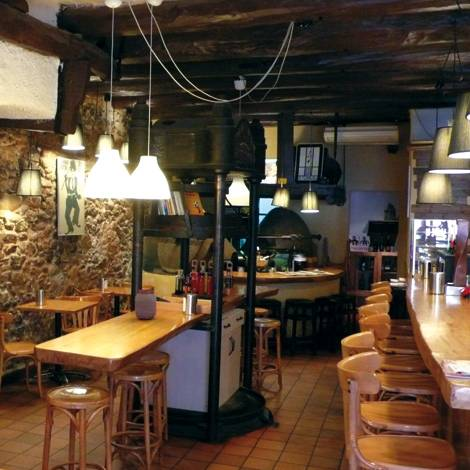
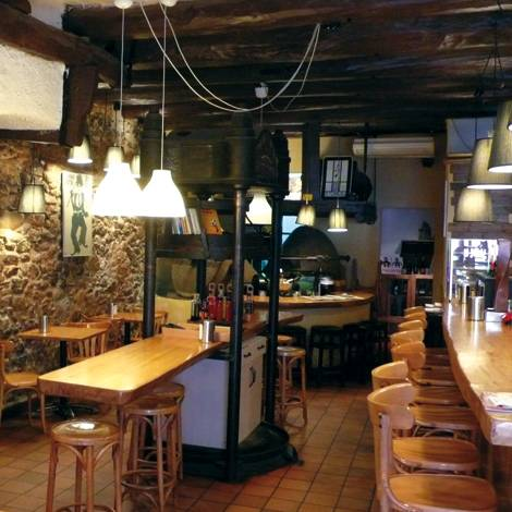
- jar (145, 304)
